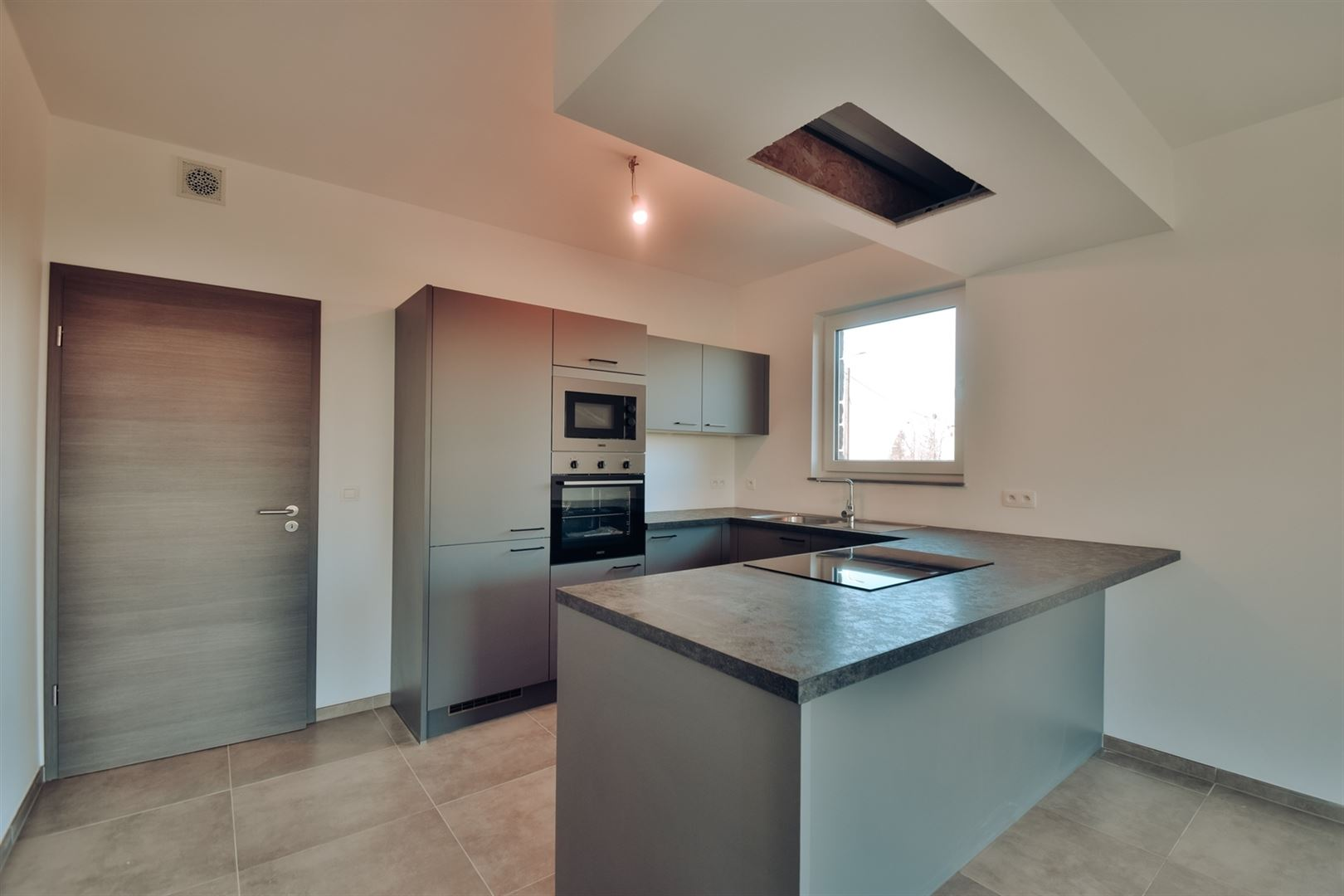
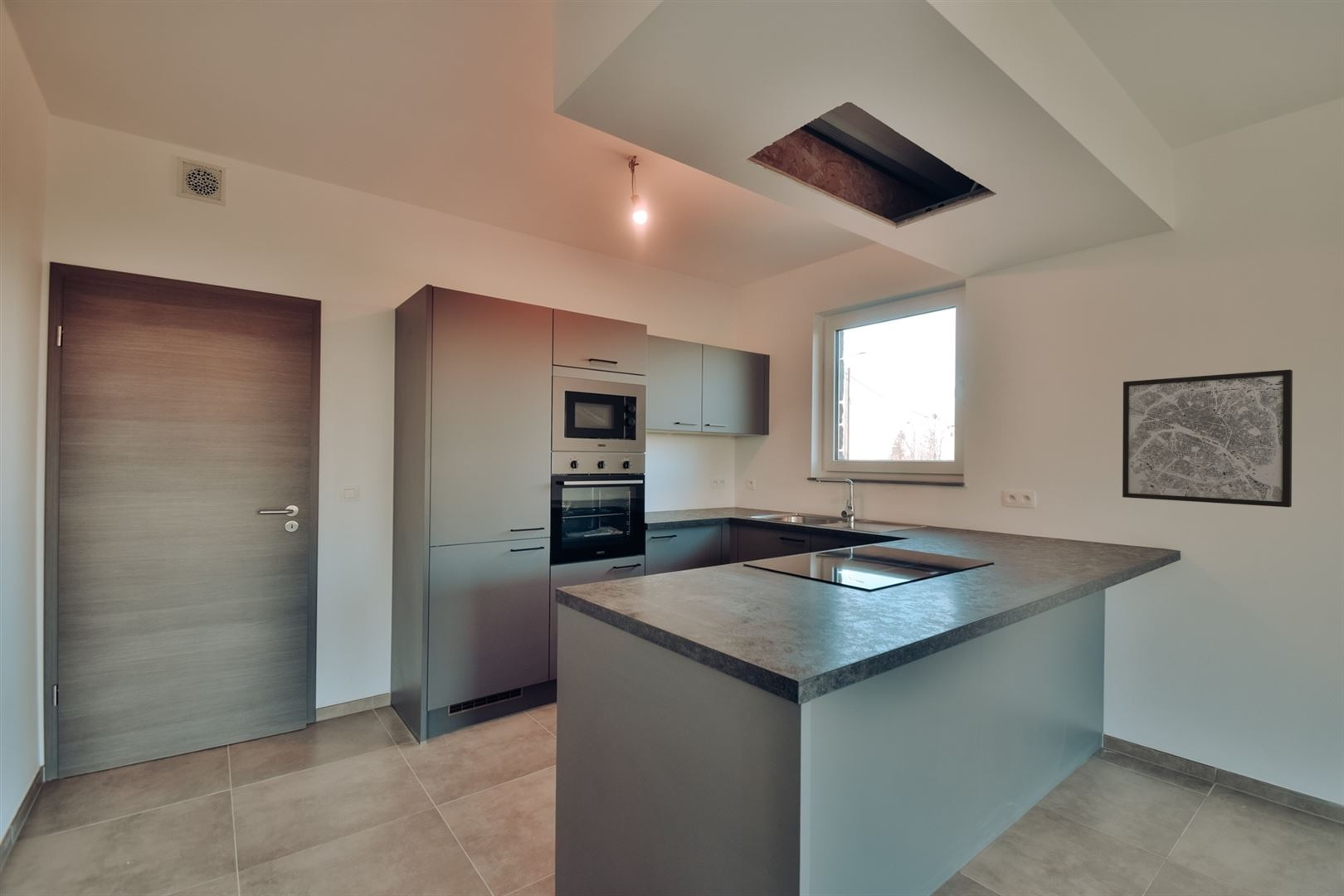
+ wall art (1200, 439)
